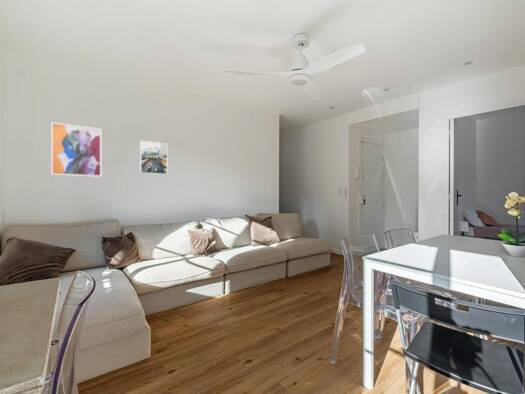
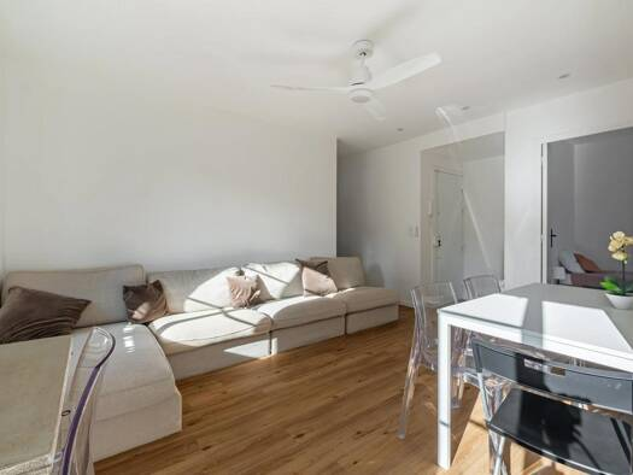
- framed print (154, 158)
- wall art (77, 150)
